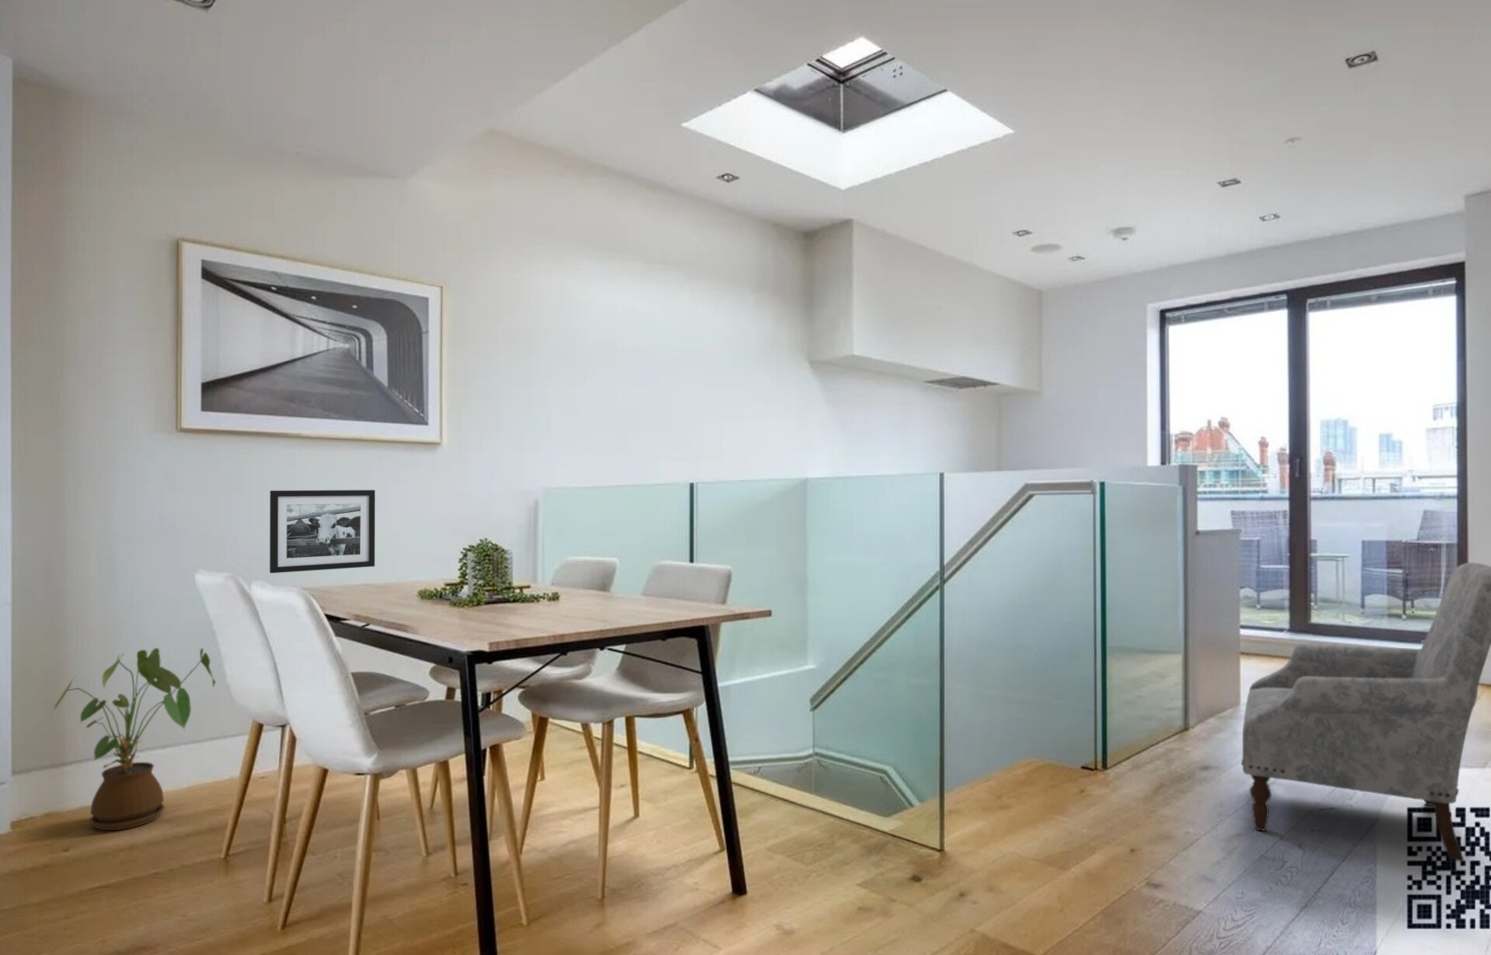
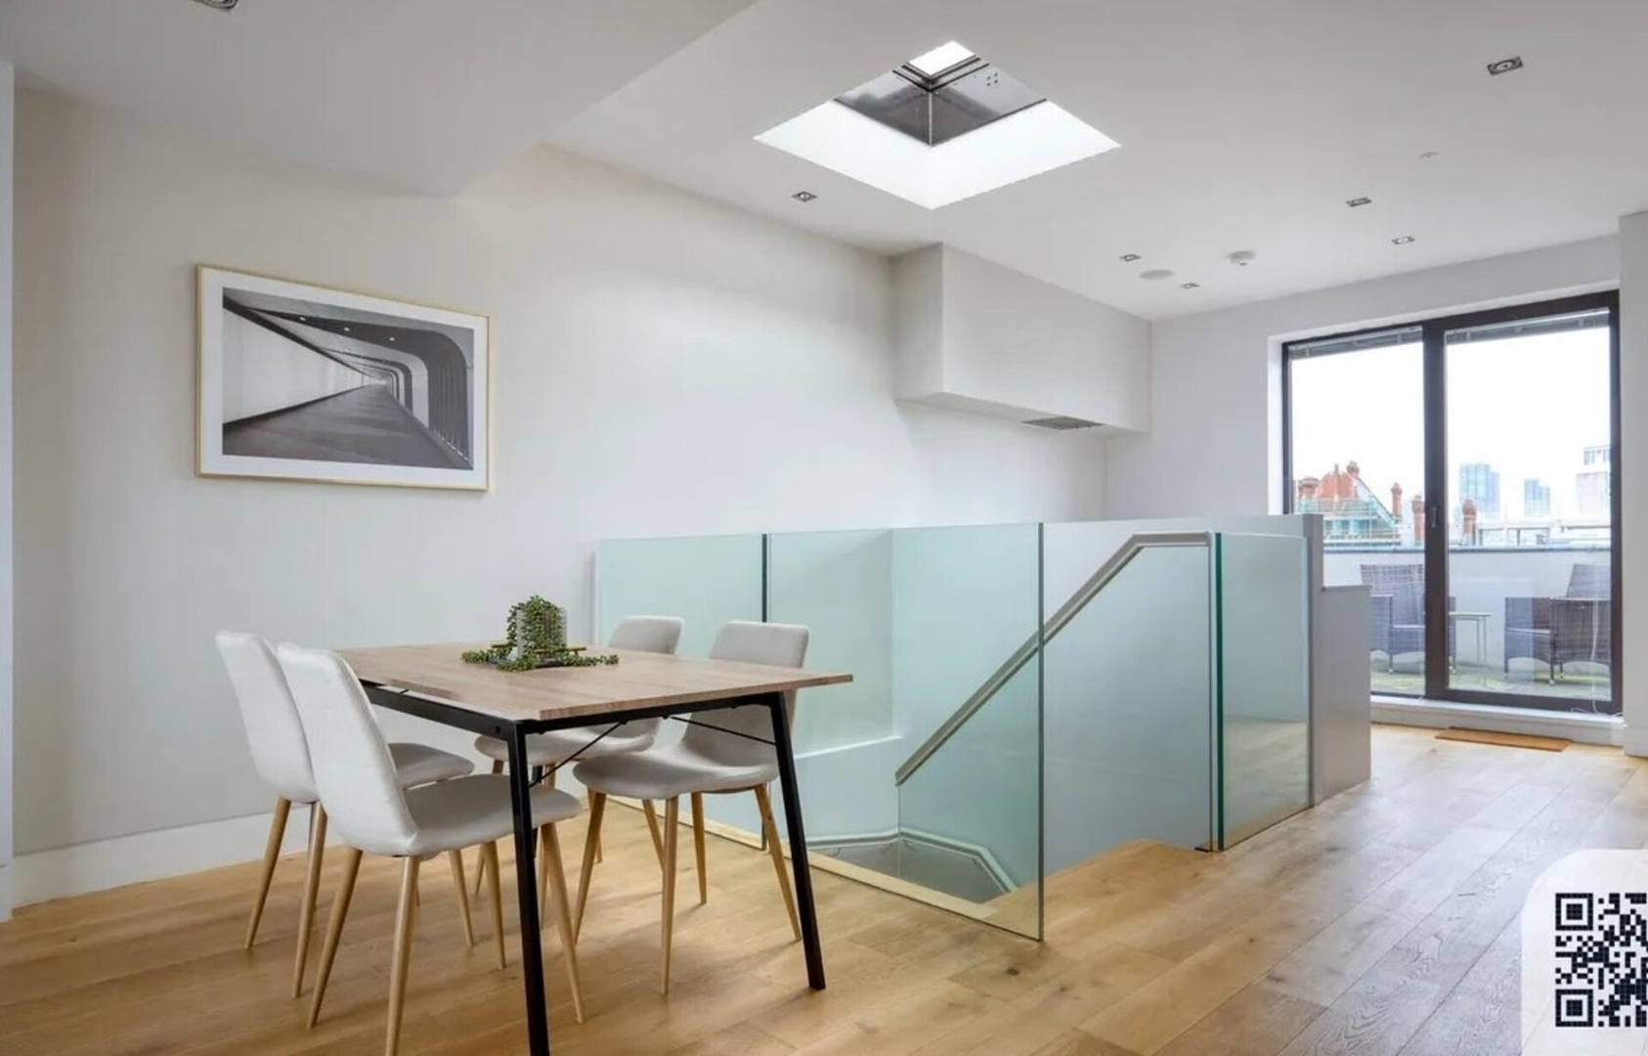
- armchair (1365, 688)
- house plant (139, 738)
- picture frame (324, 530)
